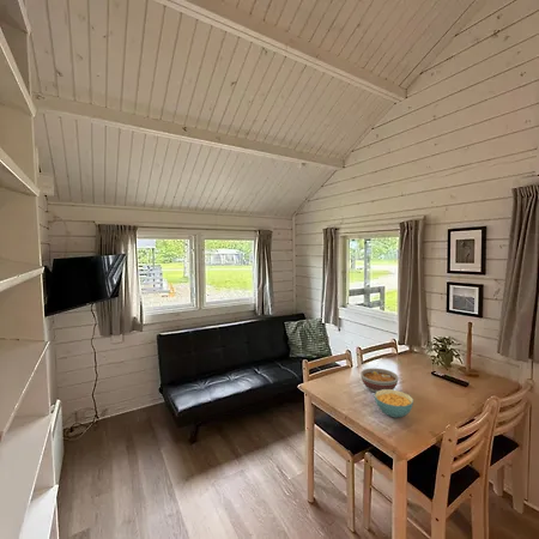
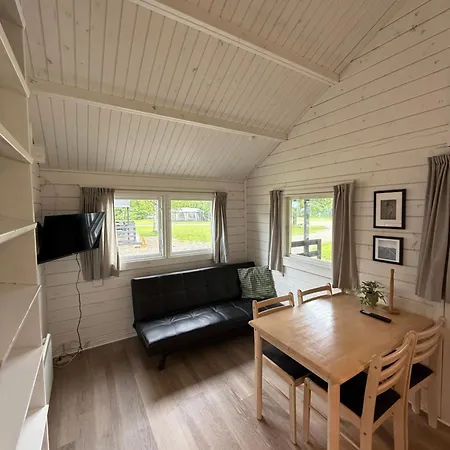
- bowl (378, 382)
- cereal bowl (393, 406)
